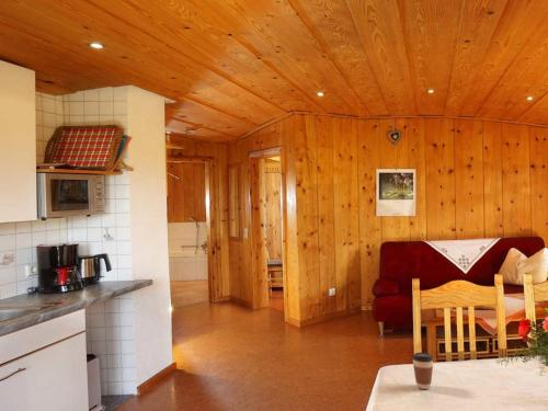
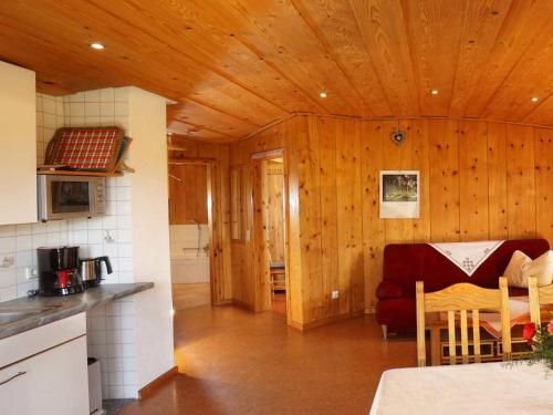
- coffee cup (423, 370)
